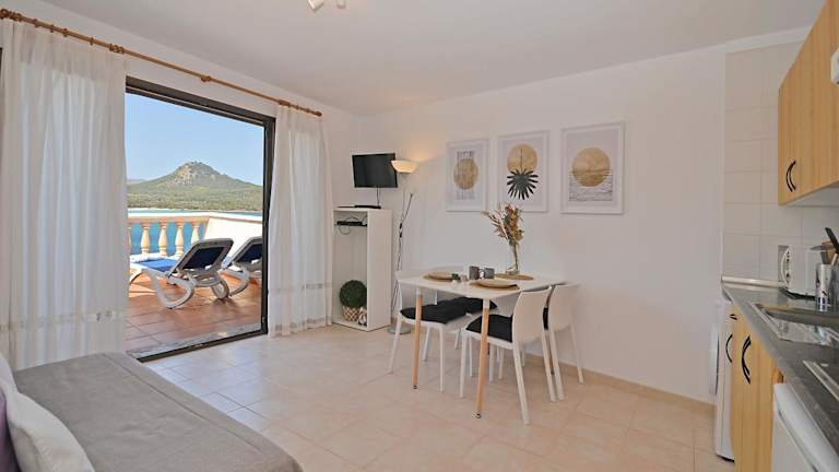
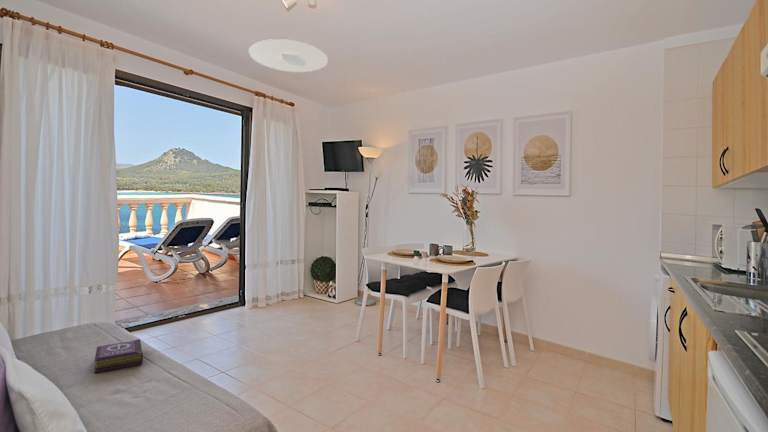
+ book (119, 354)
+ ceiling light (289, 53)
